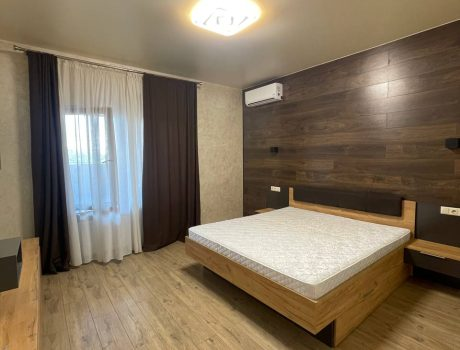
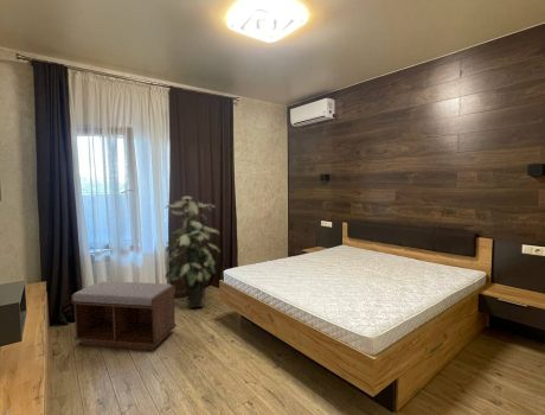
+ indoor plant (191, 250)
+ bench (126, 313)
